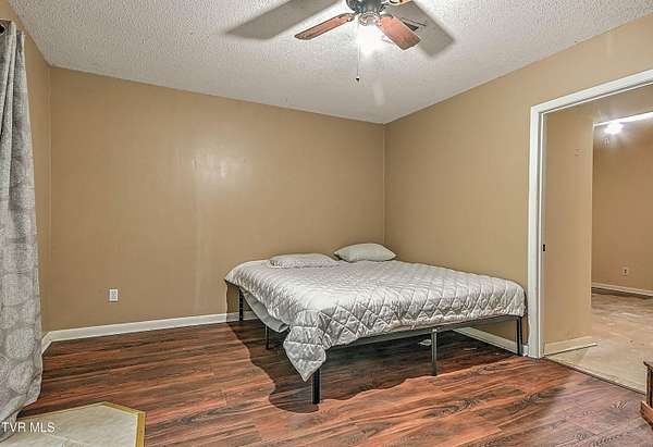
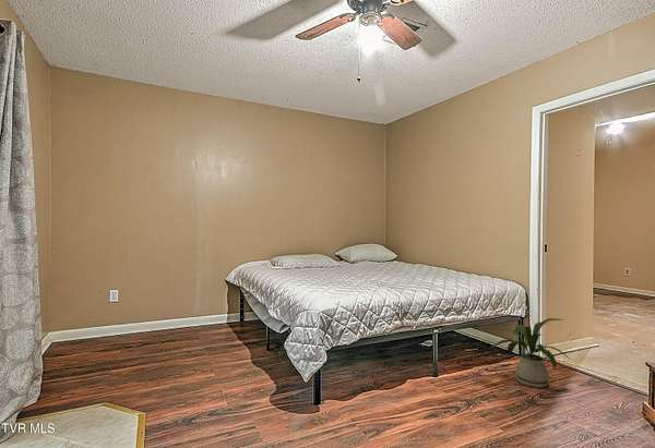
+ house plant (526, 346)
